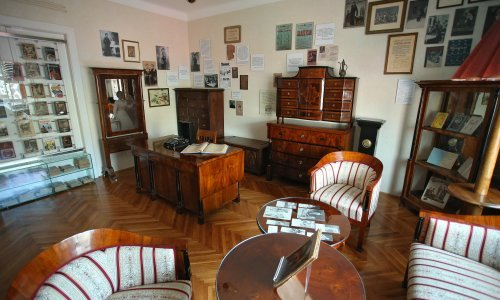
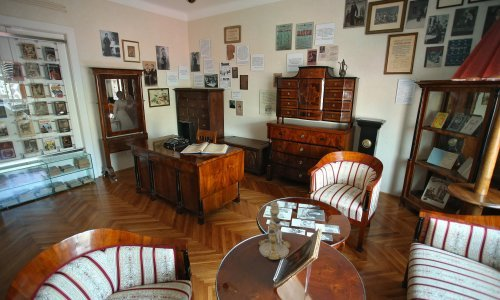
+ candlestick (273, 227)
